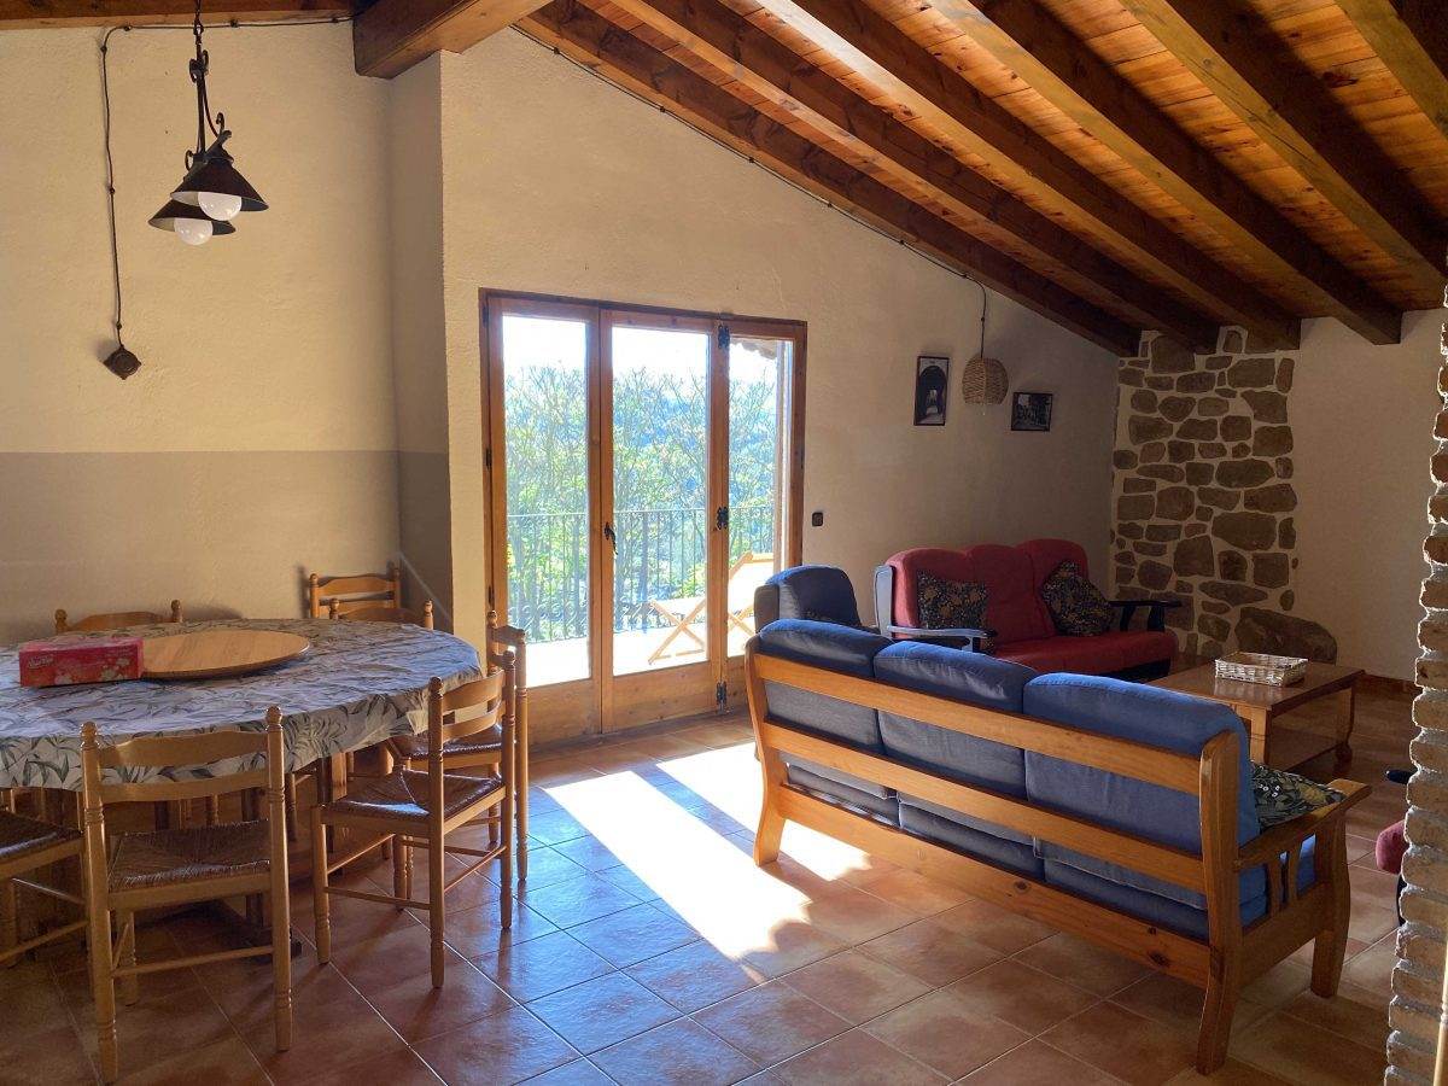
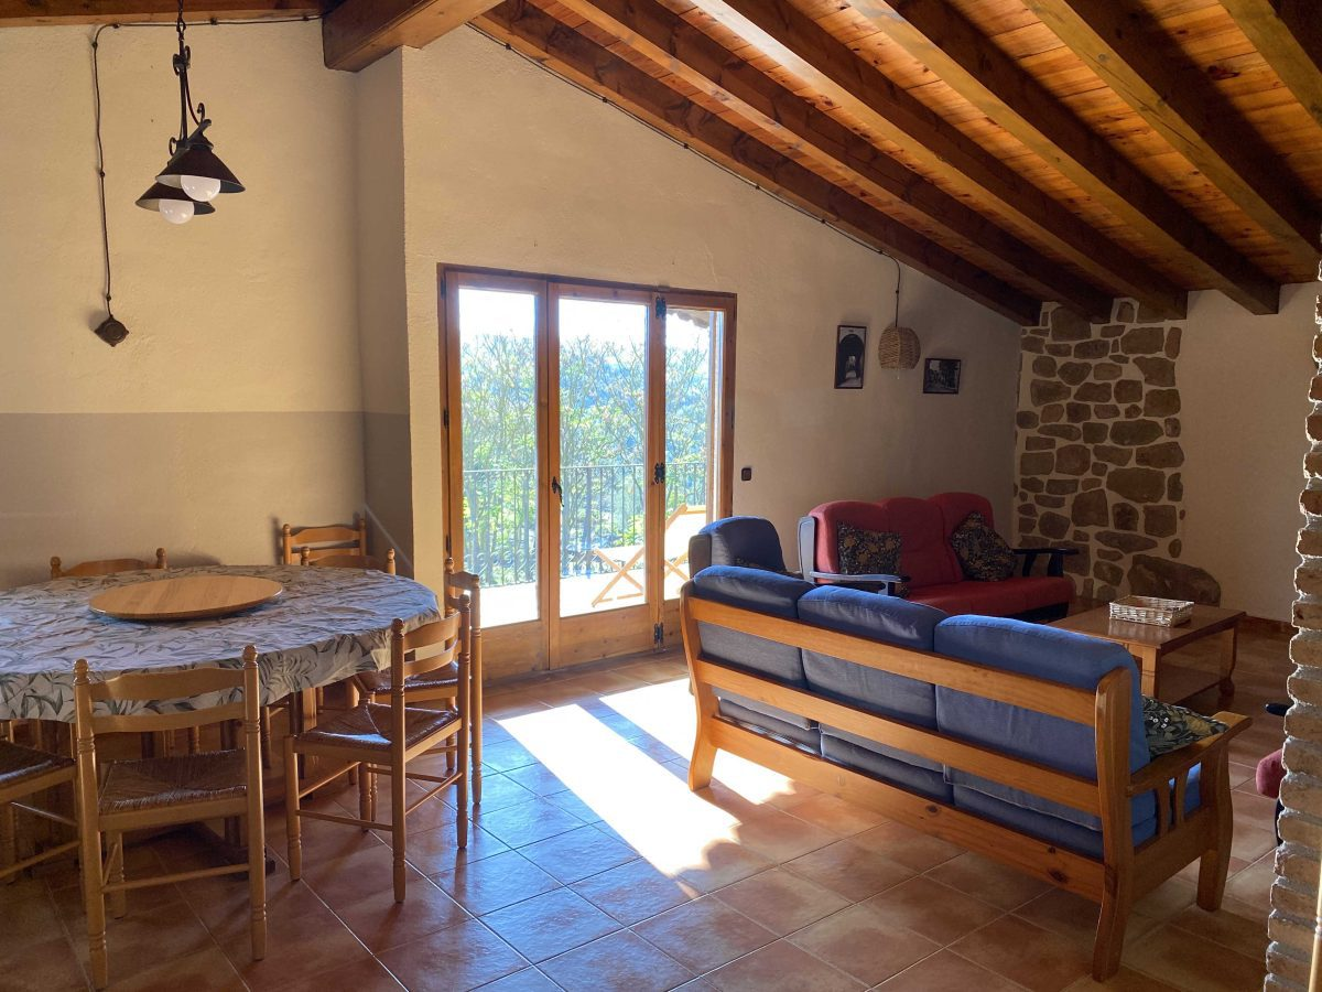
- tissue box (83, 660)
